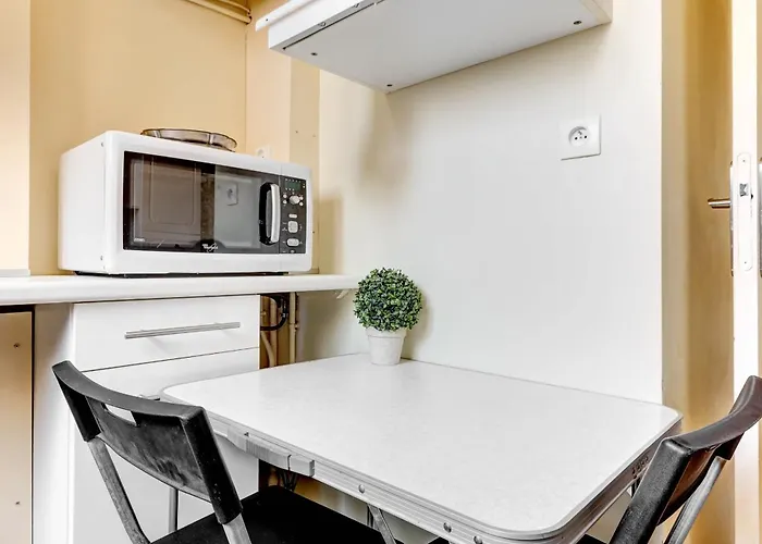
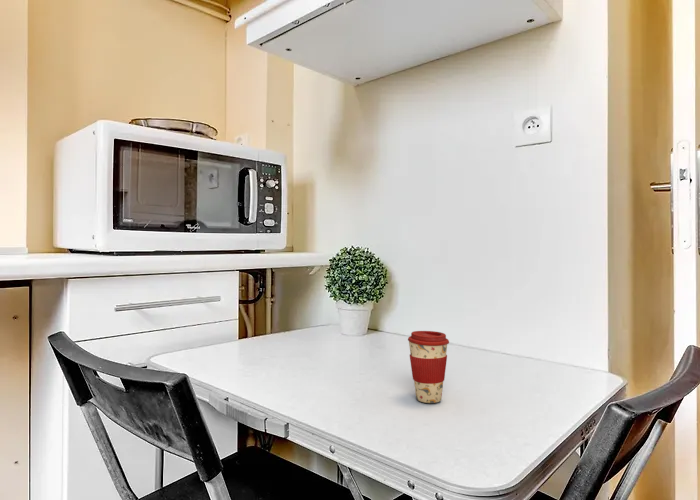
+ coffee cup (428, 366)
